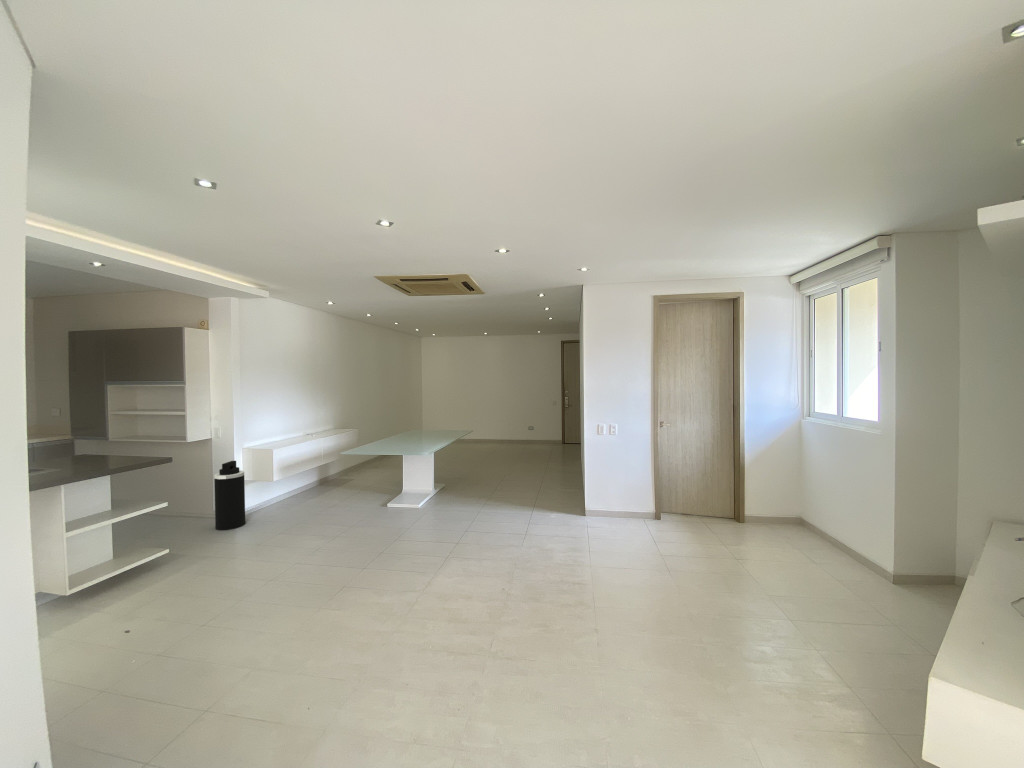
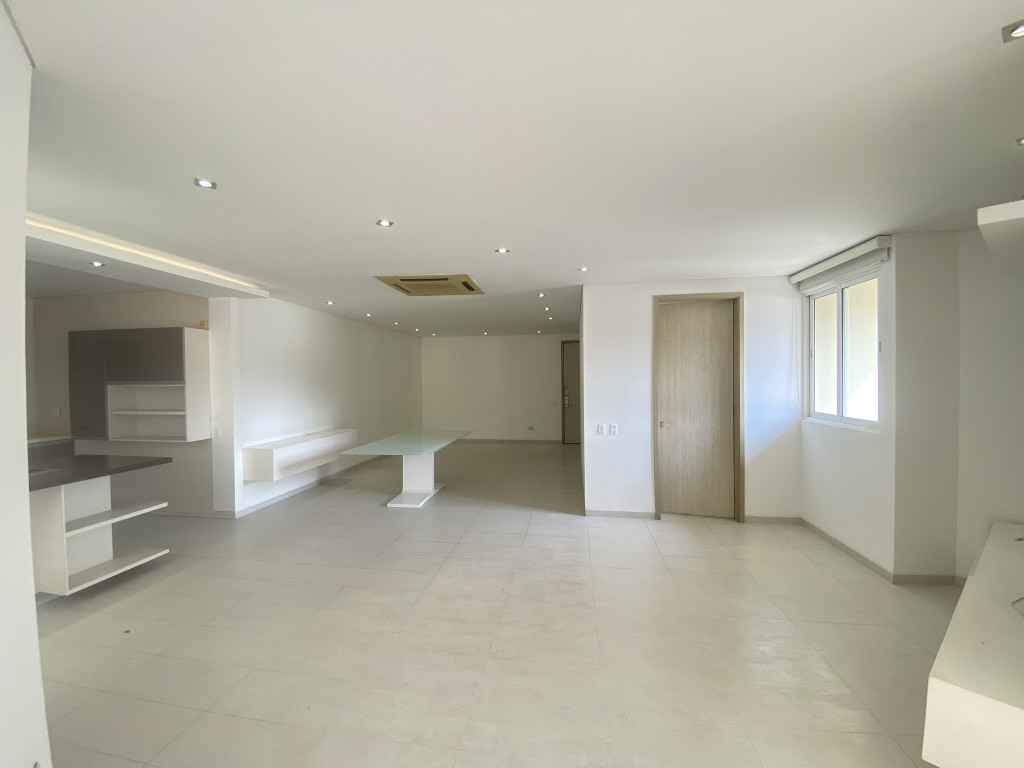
- trash can (230, 494)
